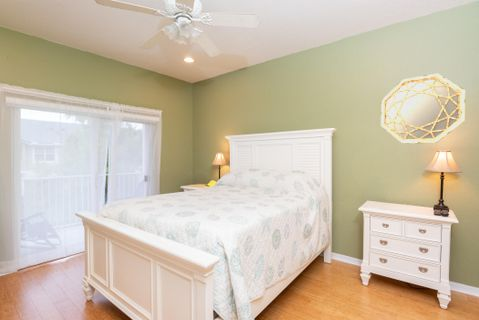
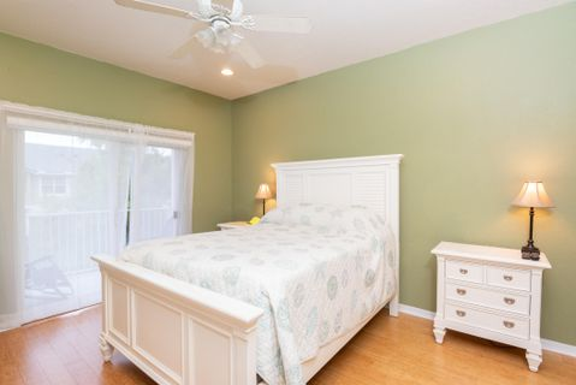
- home mirror (419, 109)
